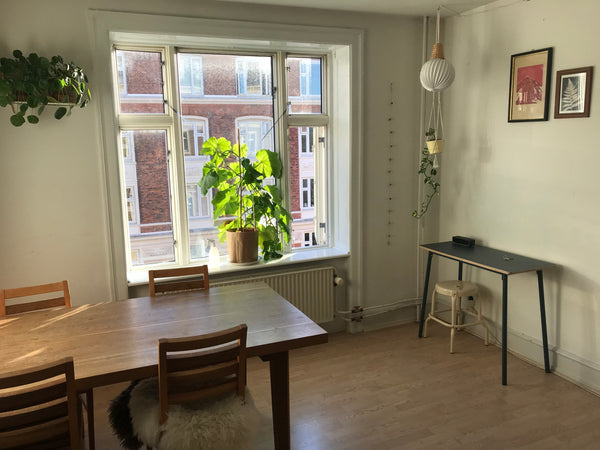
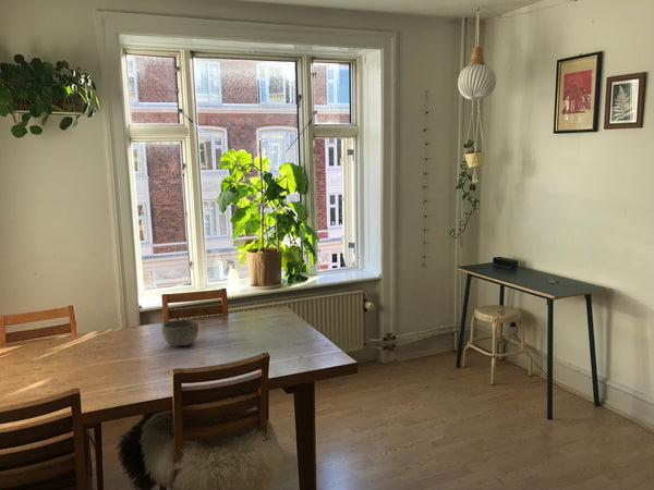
+ bowl (180, 333)
